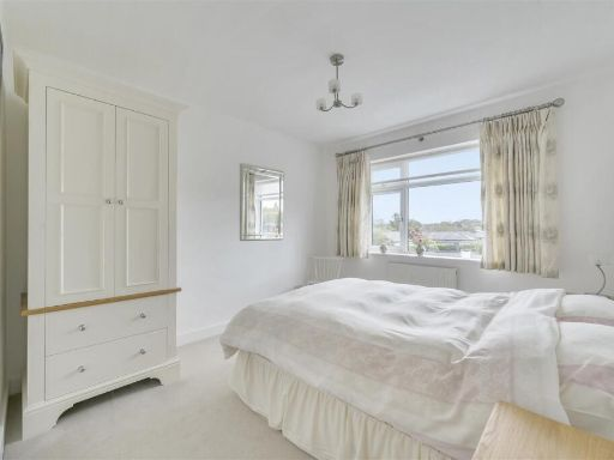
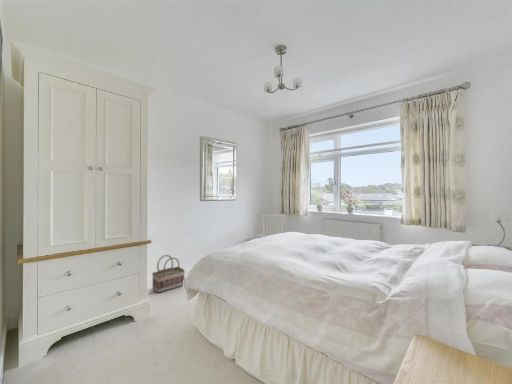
+ basket (168, 271)
